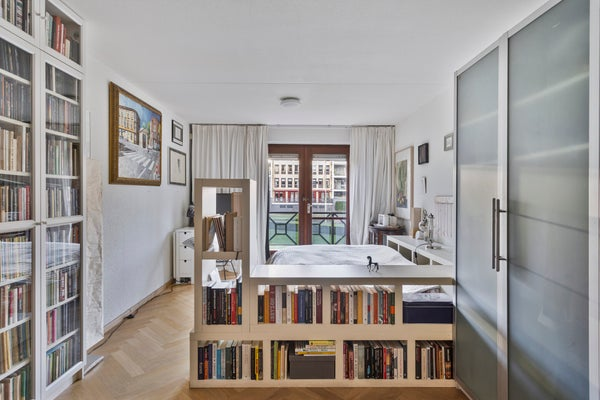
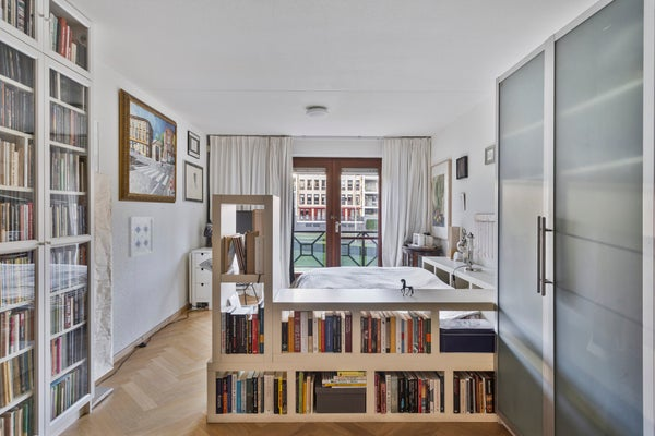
+ wall art (141, 235)
